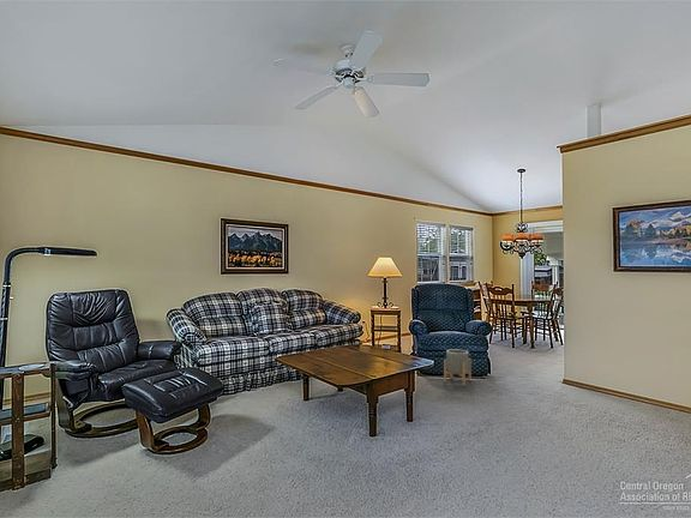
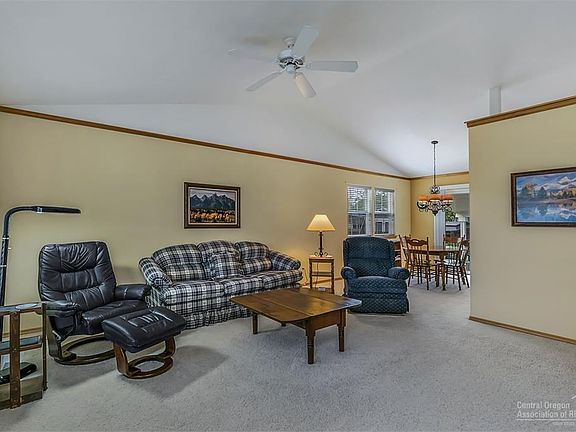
- planter (457, 366)
